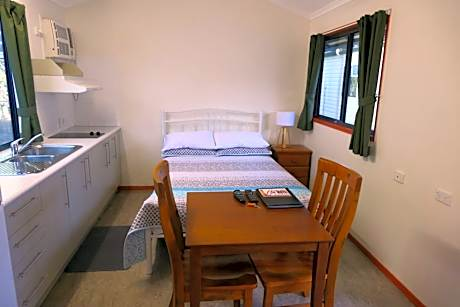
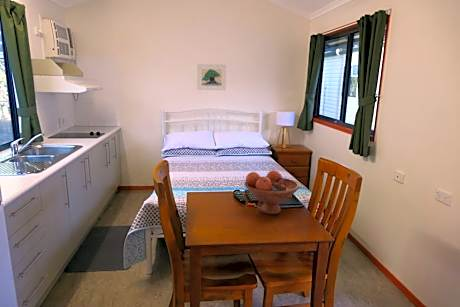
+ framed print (211, 77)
+ fruit bowl (271, 192)
